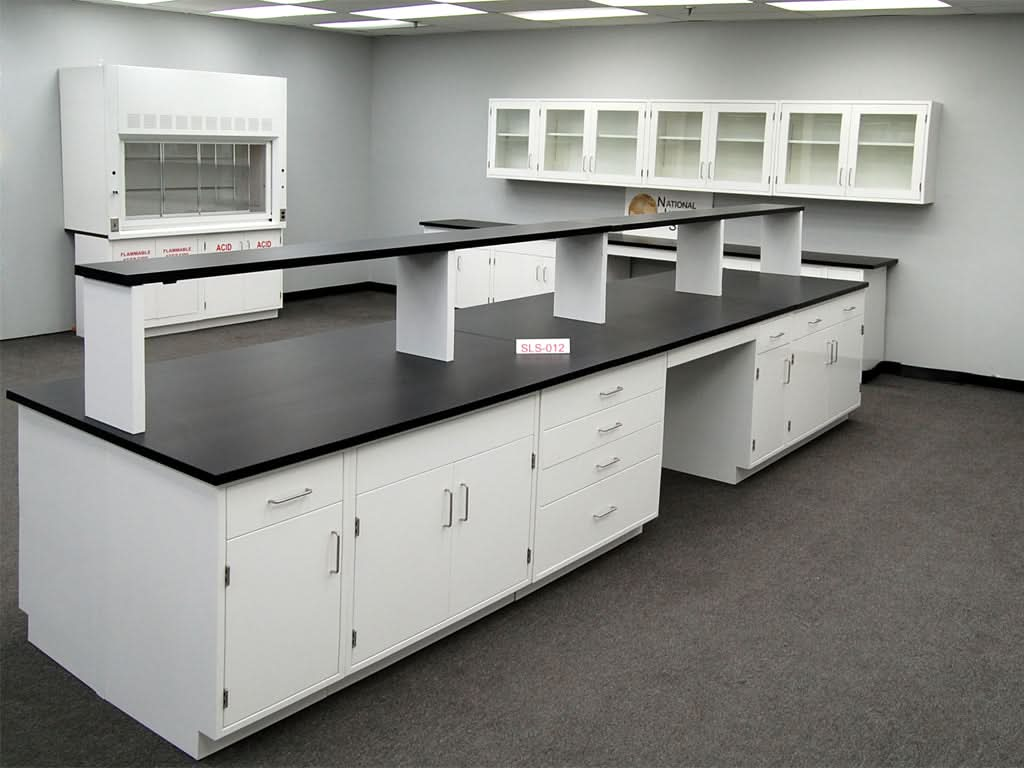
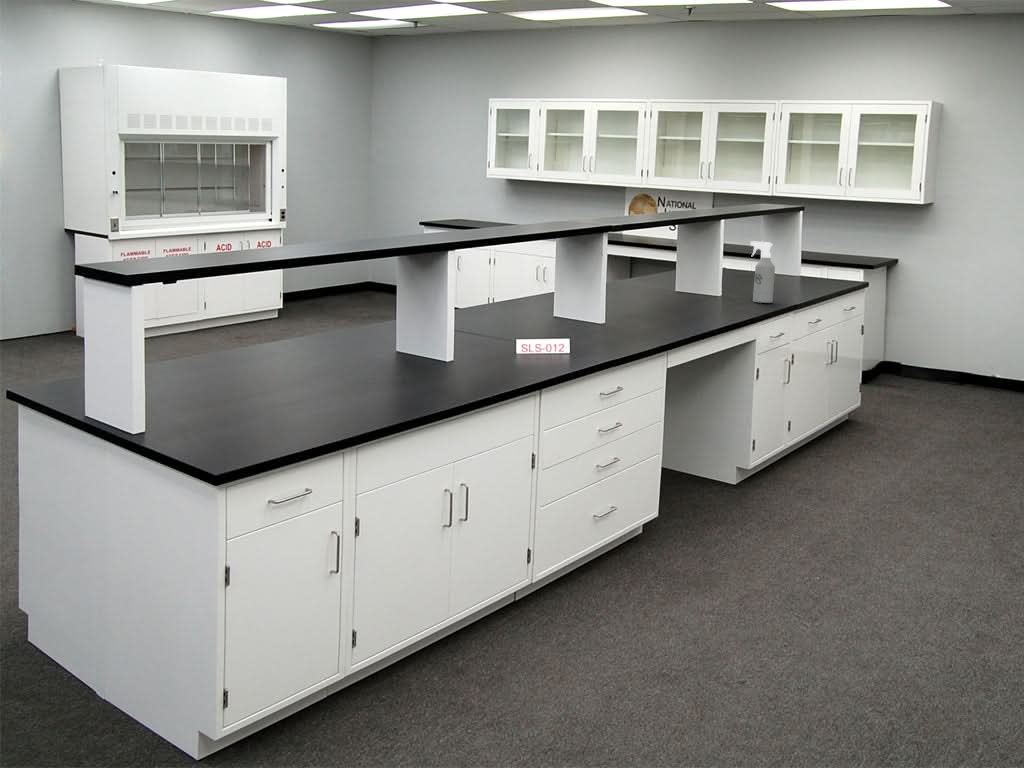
+ spray bottle (761, 272)
